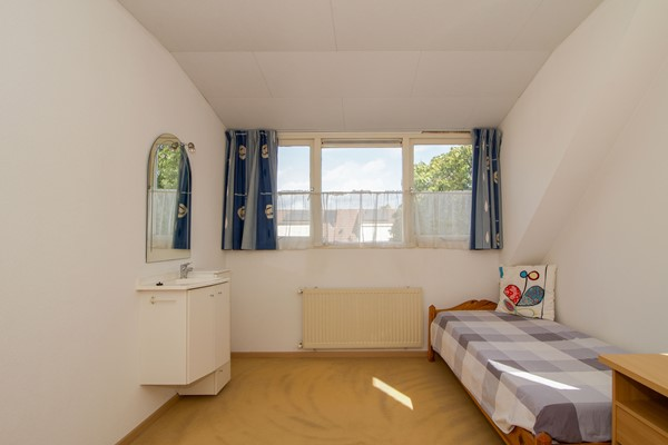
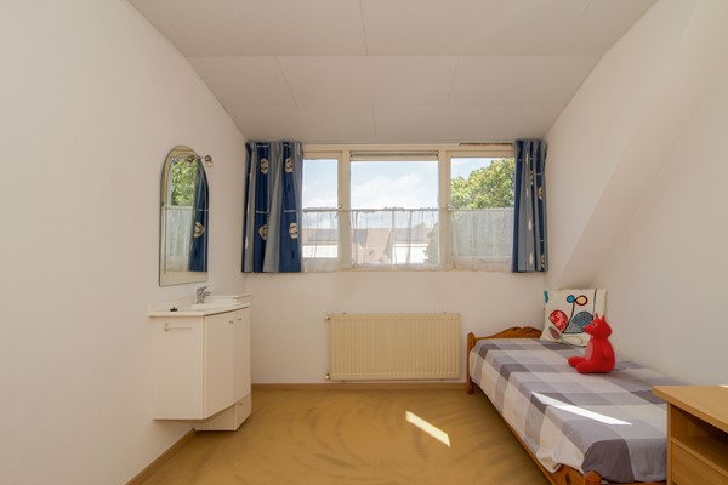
+ teddy bear (591, 341)
